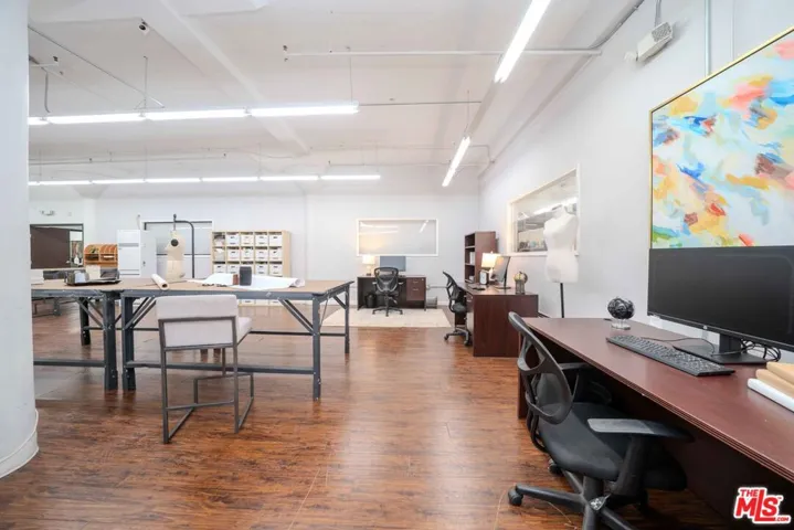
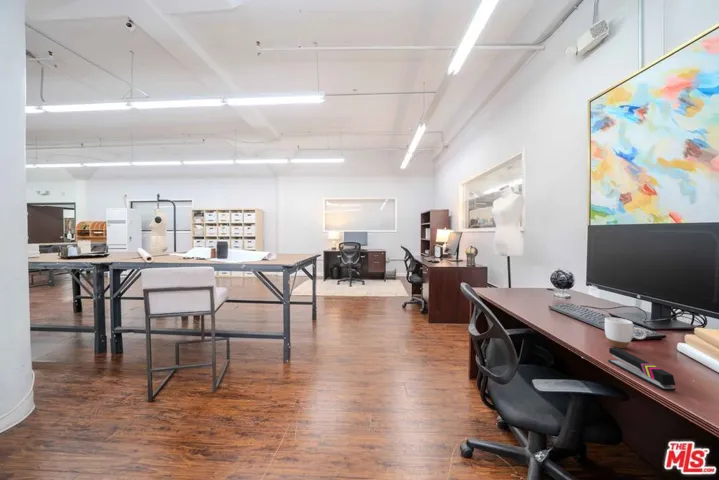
+ stapler (638, 366)
+ mug (624, 334)
